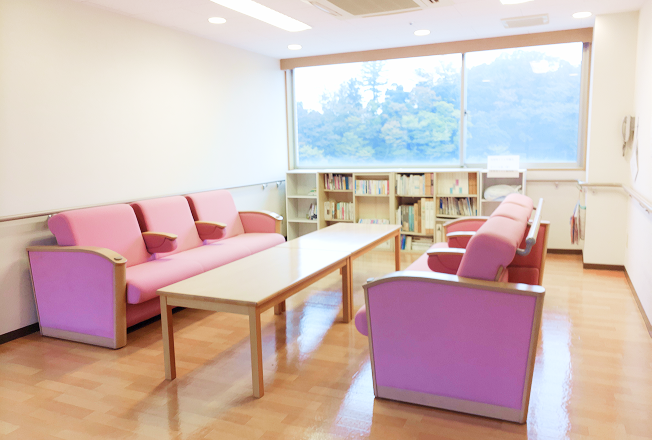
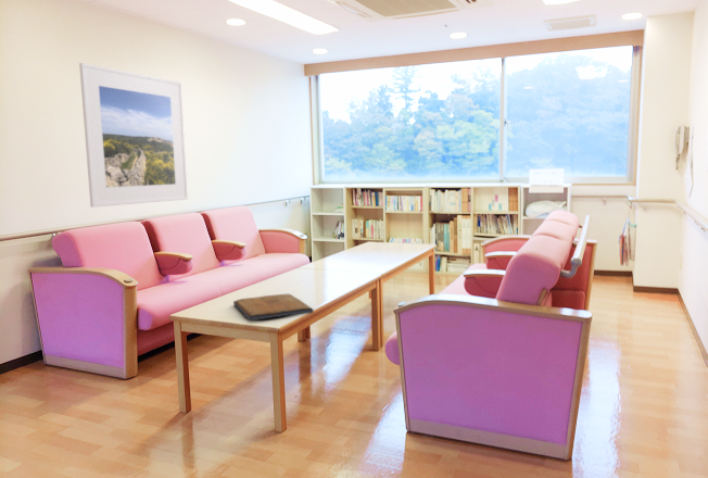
+ religious icon (271, 305)
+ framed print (139, 139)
